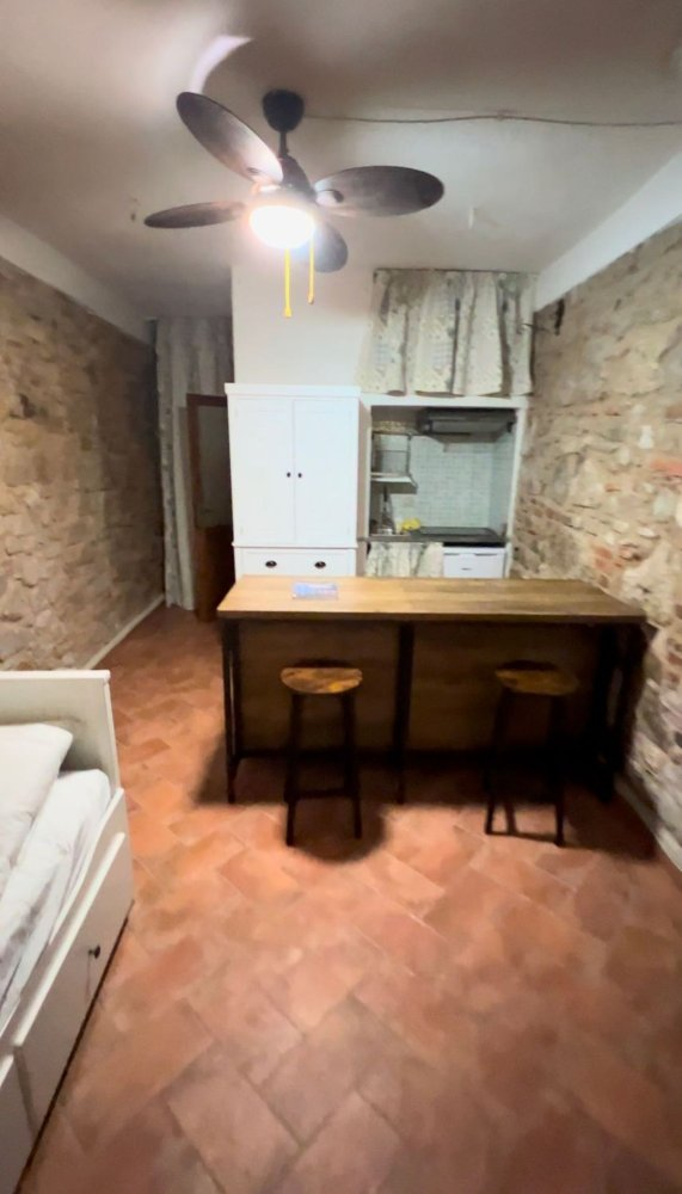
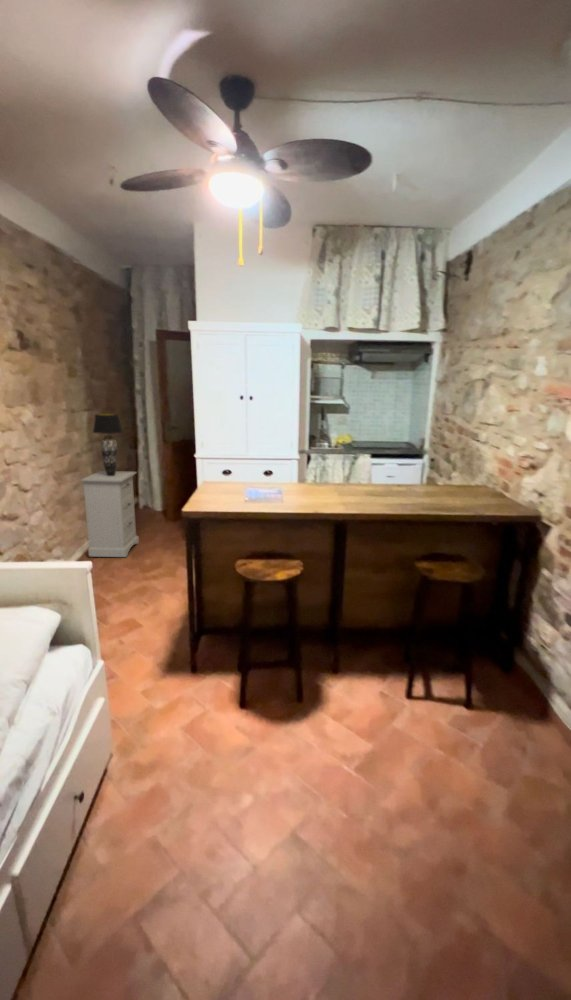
+ table lamp (108, 445)
+ nightstand (113, 513)
